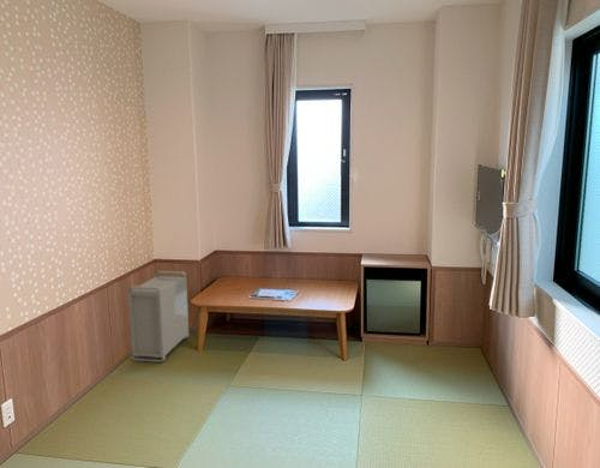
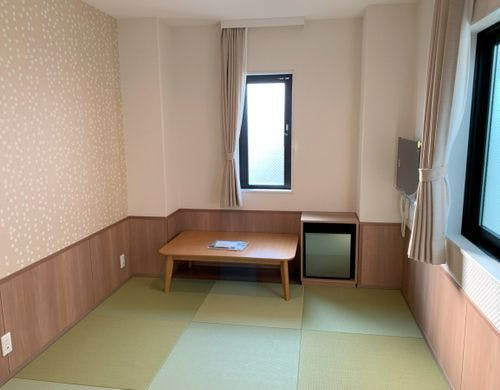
- storage bin (160, 313)
